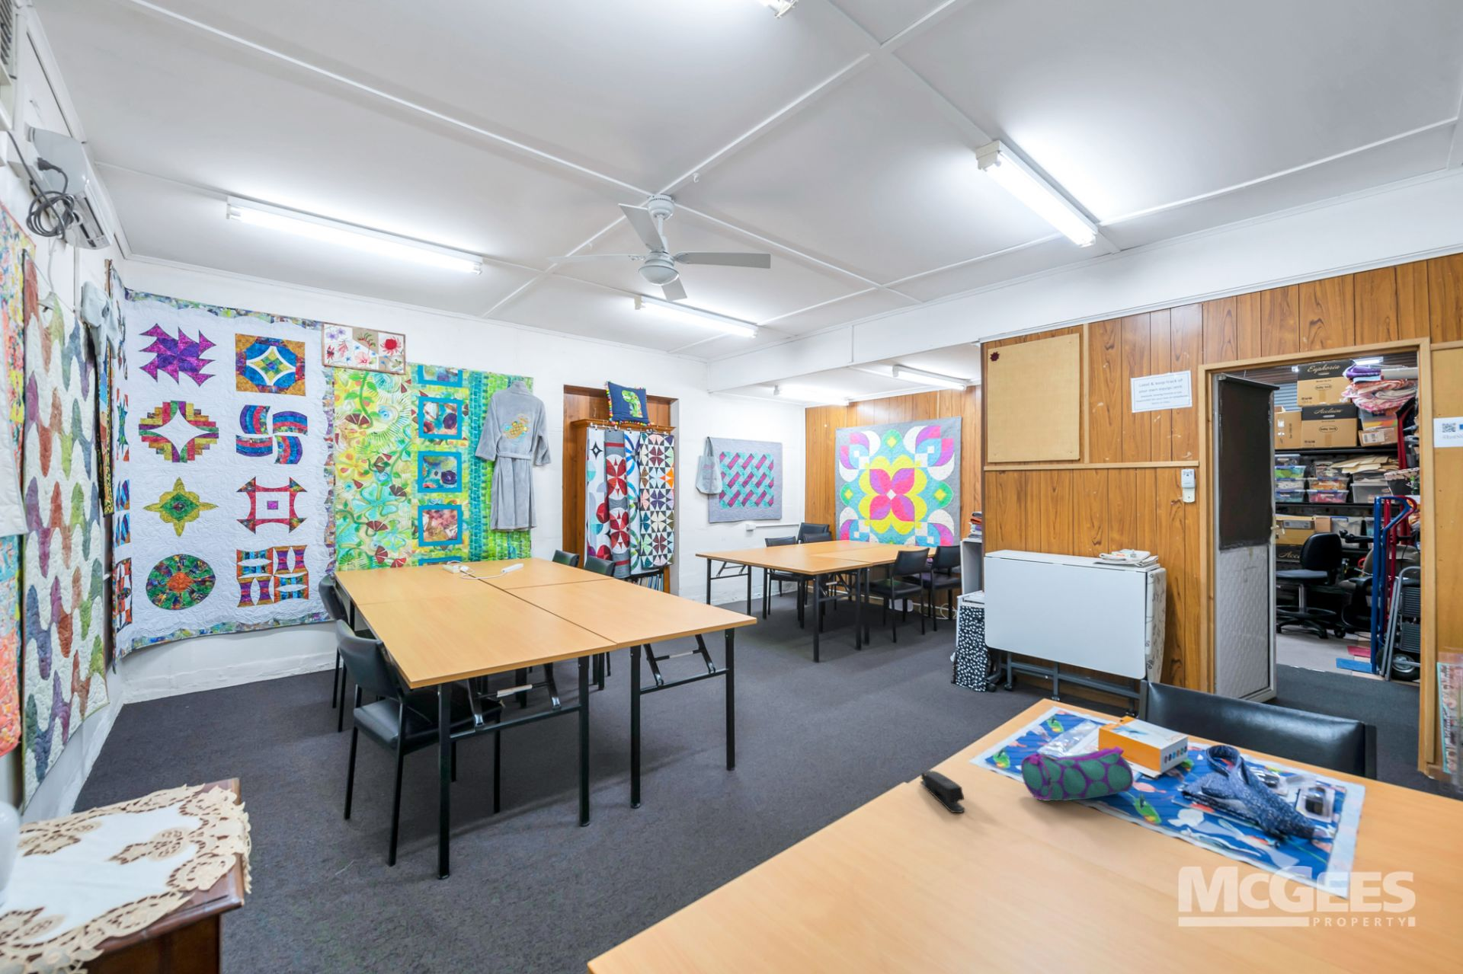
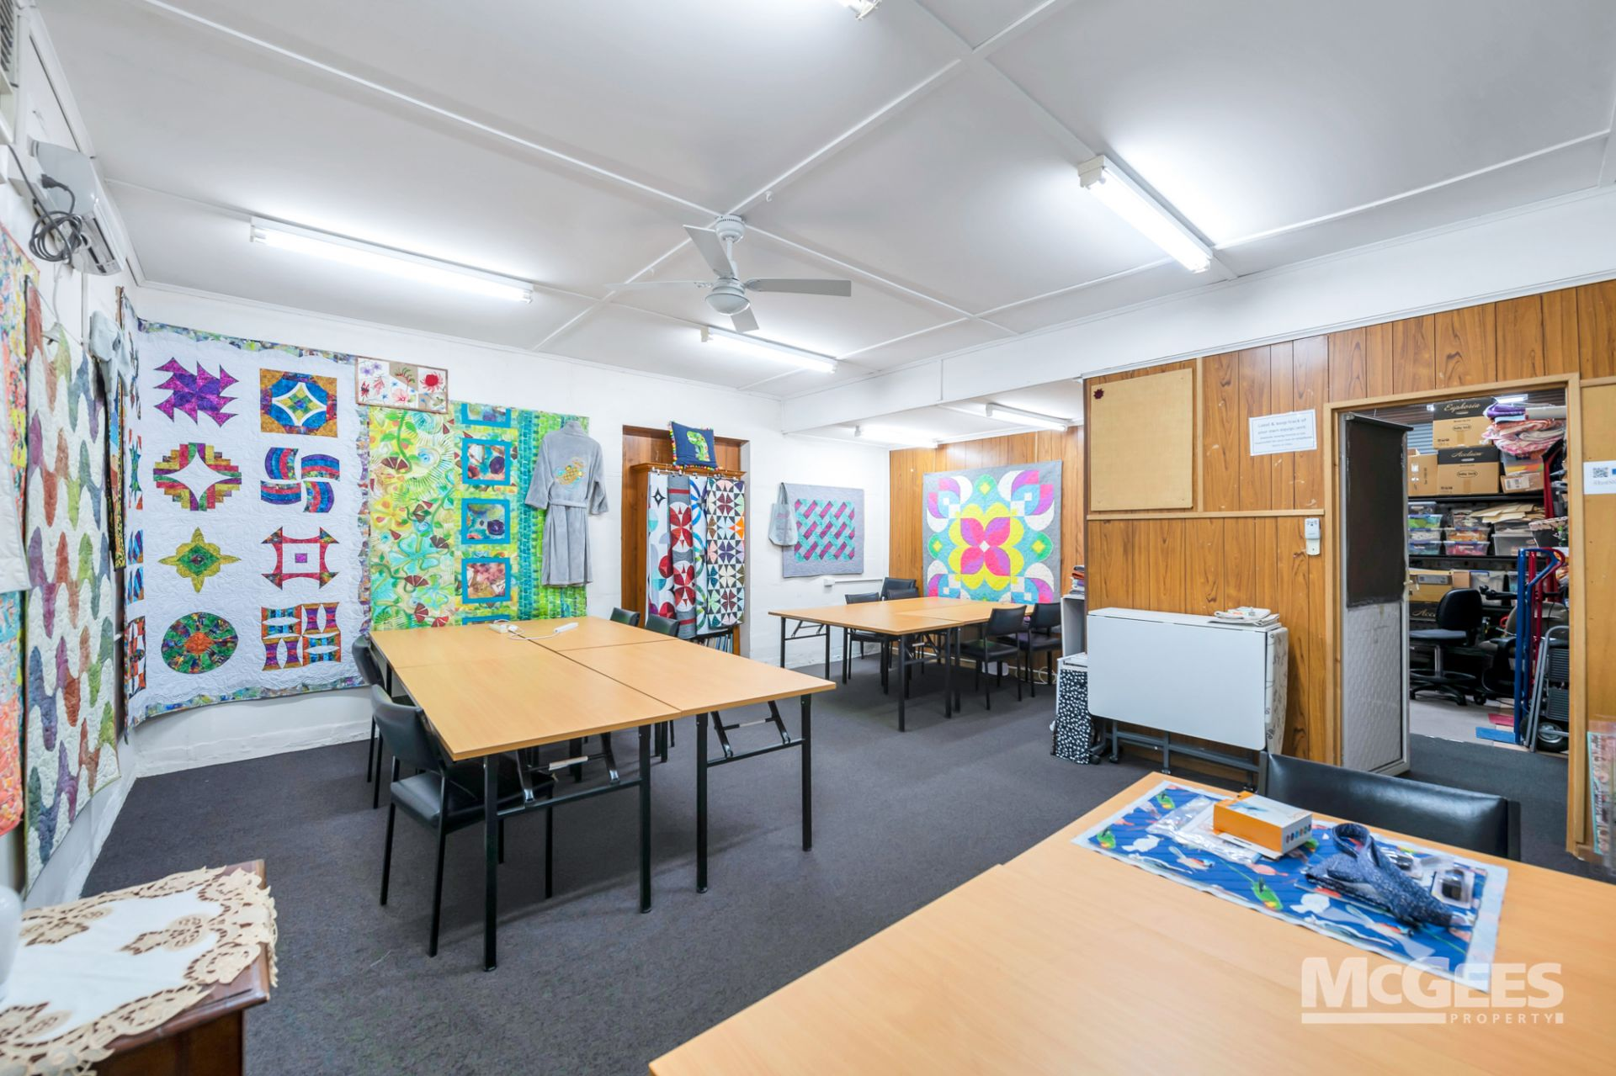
- pencil case (1077, 773)
- stapler (941, 785)
